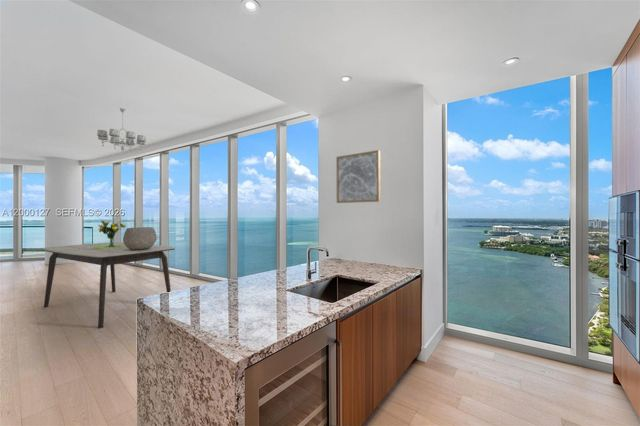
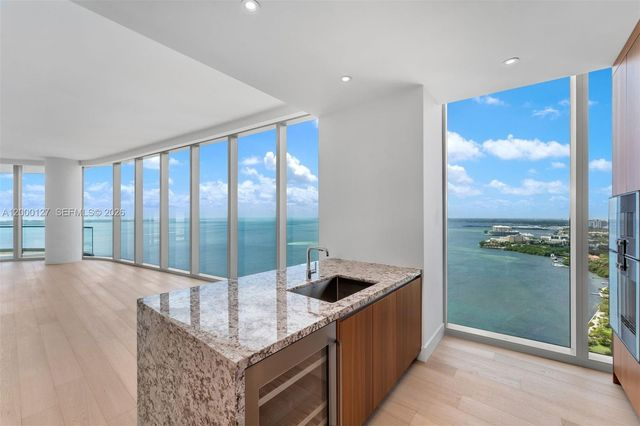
- bouquet (112, 232)
- ceramic pot (140, 238)
- chandelier (122, 128)
- dining table (105, 277)
- wall art (357, 178)
